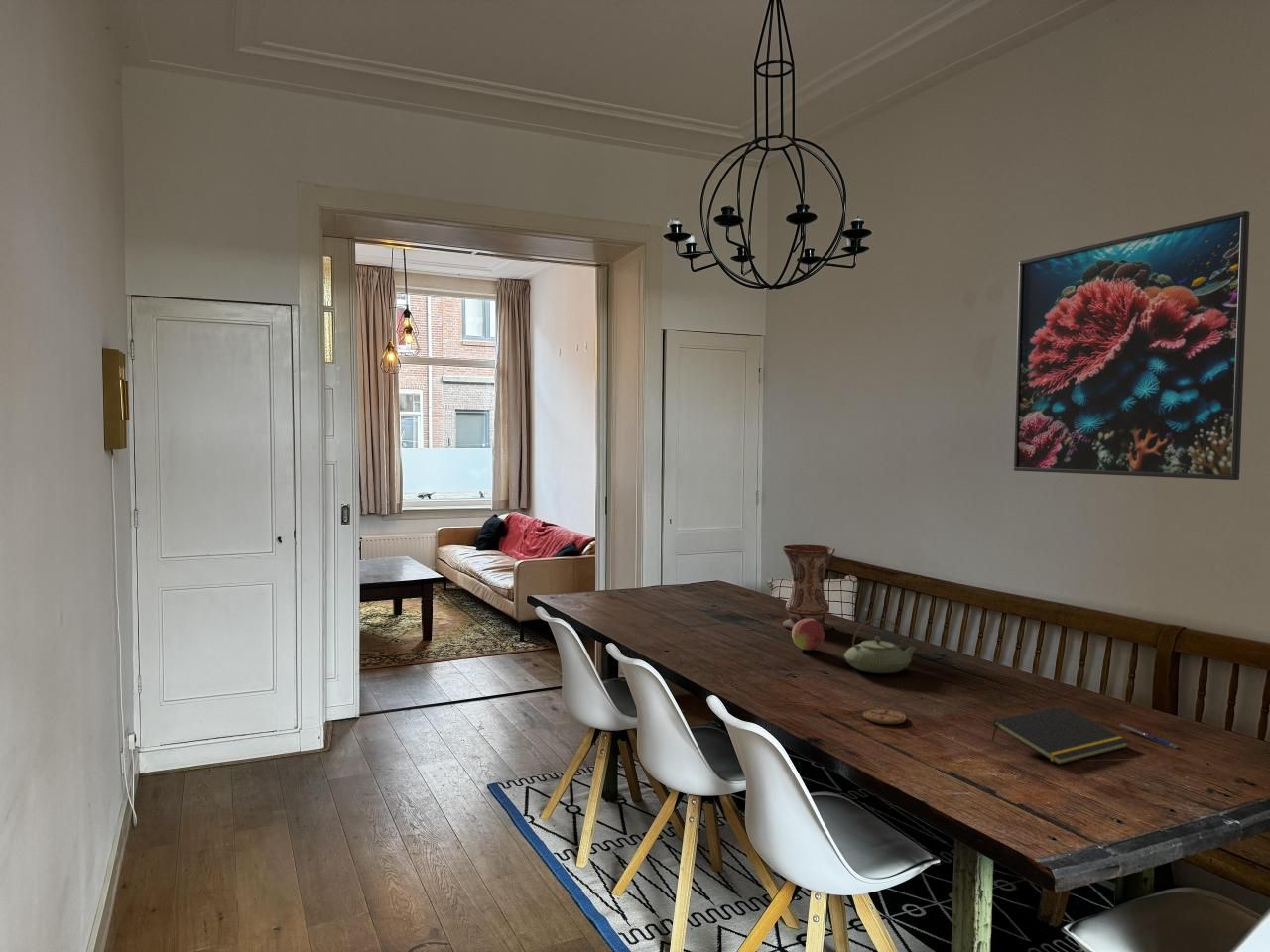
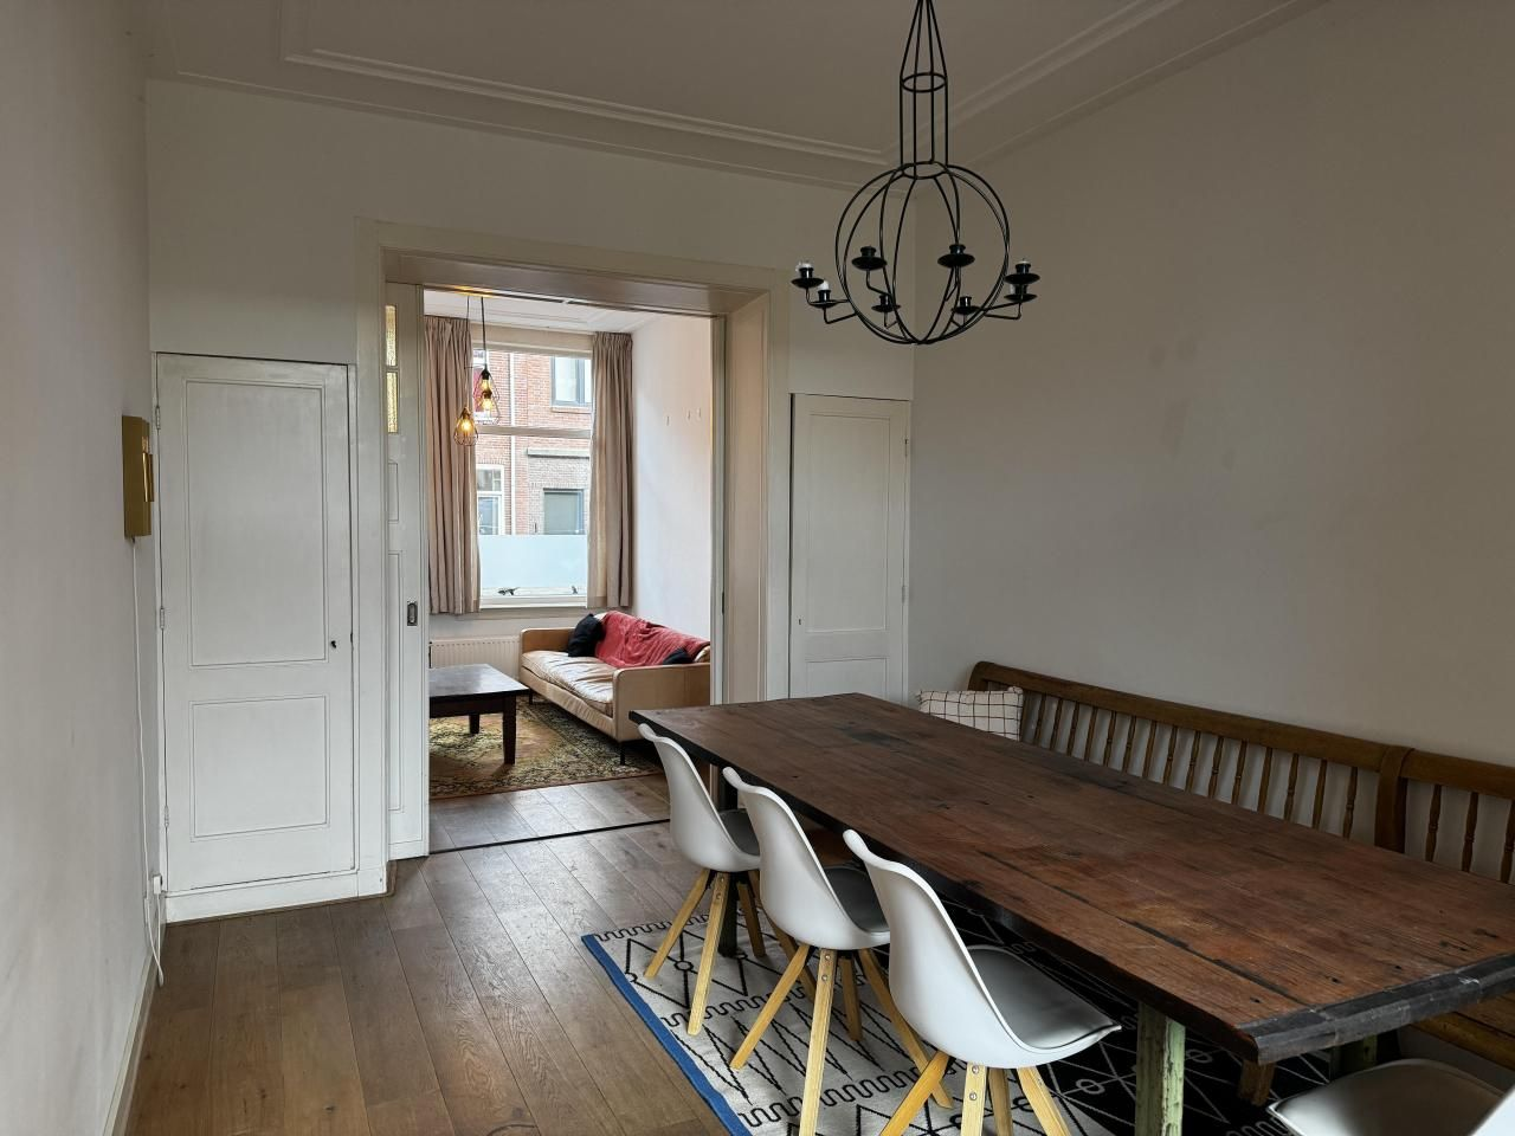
- teapot (882, 644)
- fruit (807, 634)
- vase (808, 587)
- pen (1147, 735)
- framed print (1116, 357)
- coaster (884, 716)
- notepad (1060, 733)
